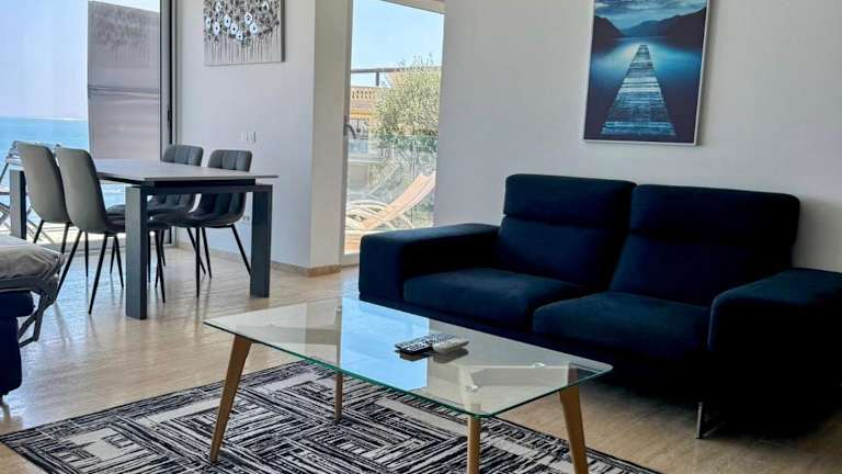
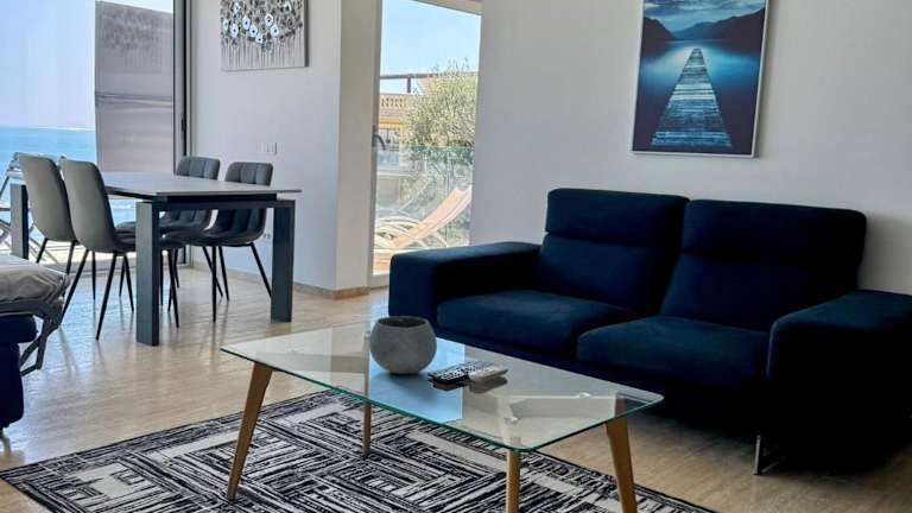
+ bowl (403, 346)
